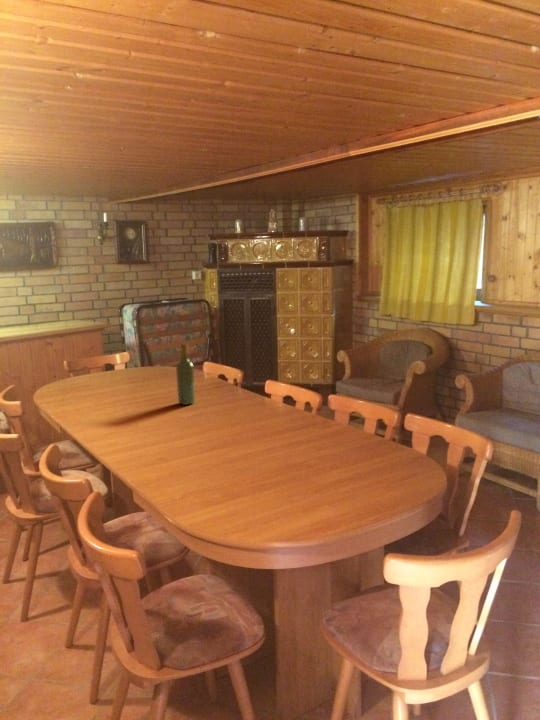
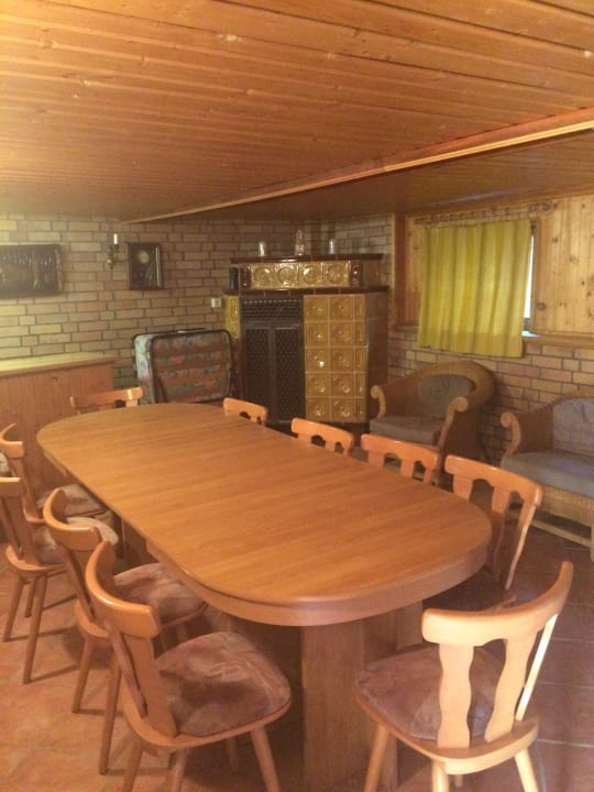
- wine bottle (185, 373)
